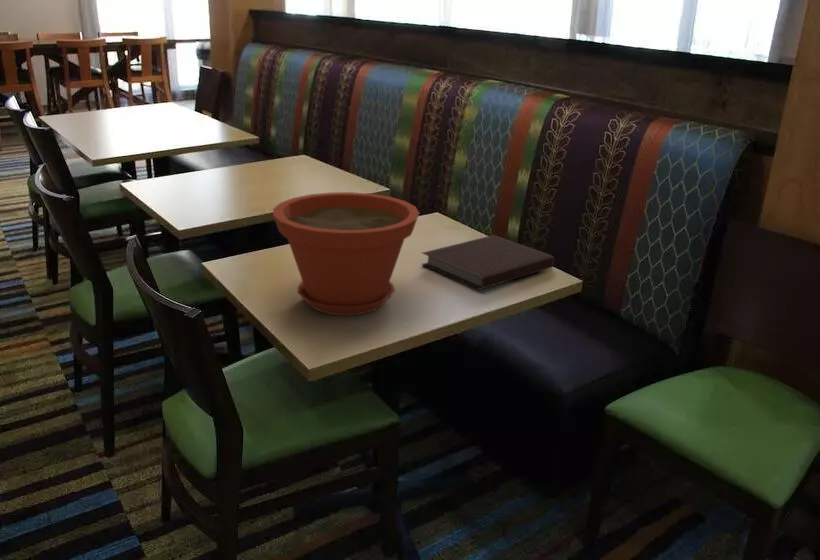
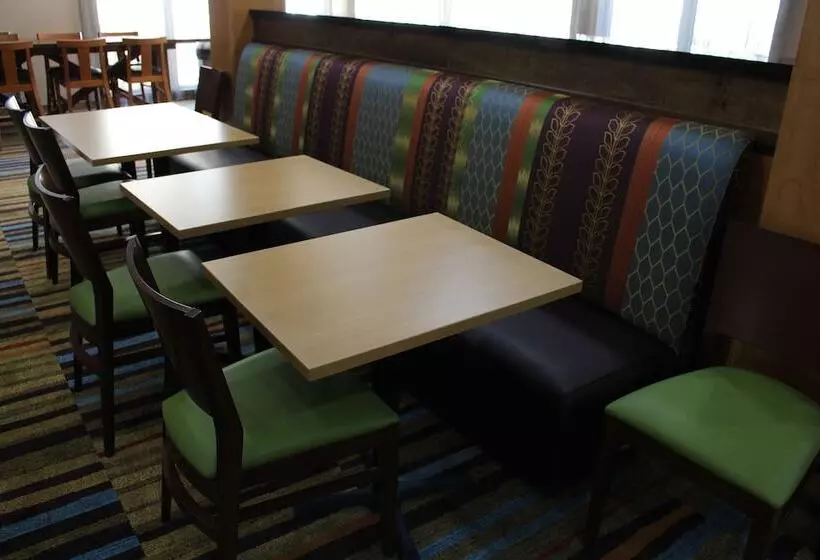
- notebook (488, 260)
- plant pot (346, 256)
